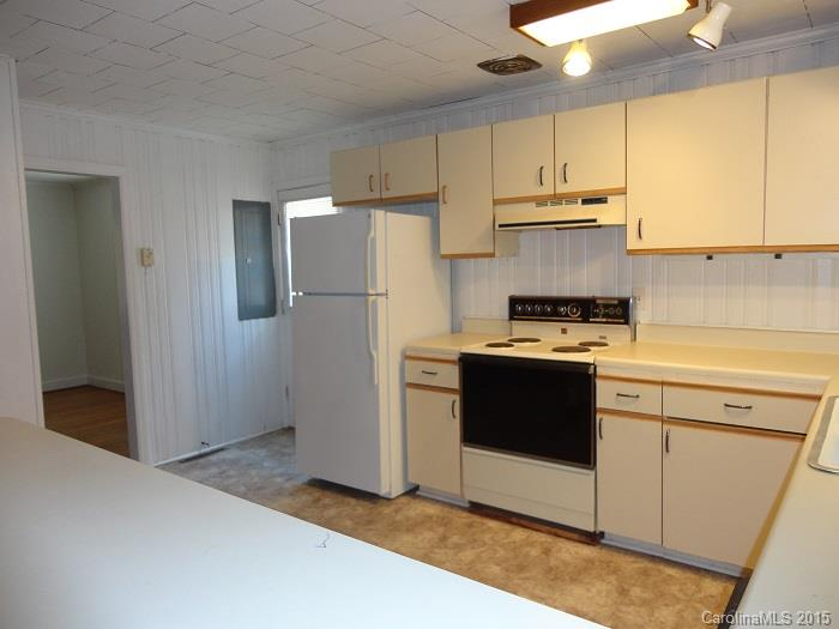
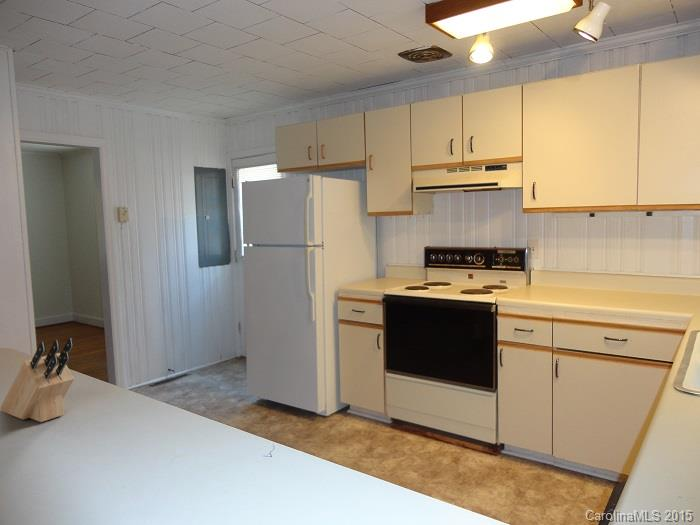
+ knife block (38, 375)
